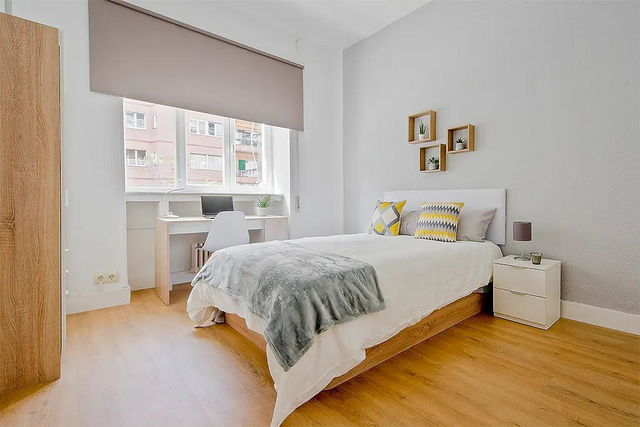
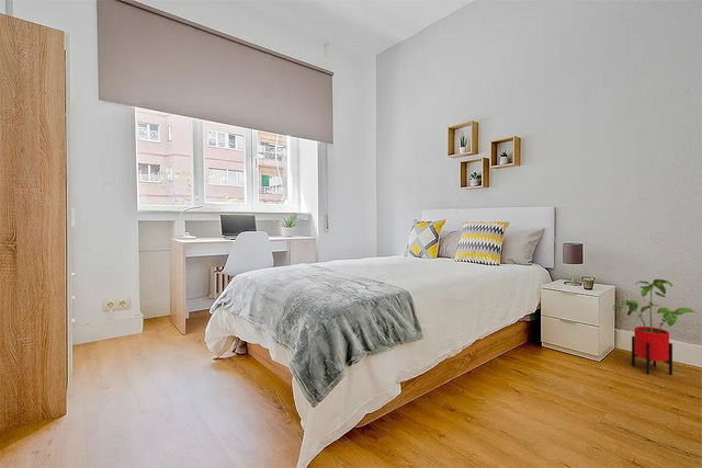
+ house plant (654, 328)
